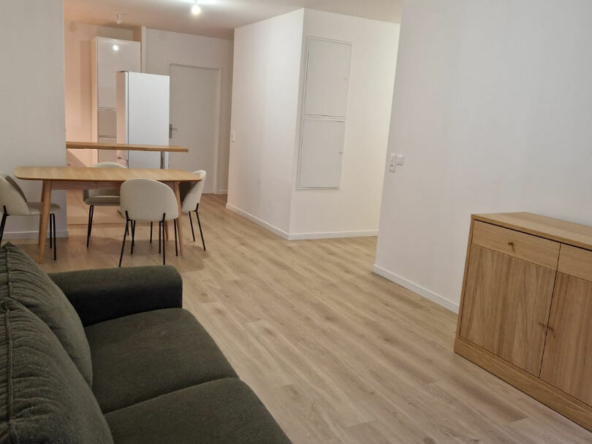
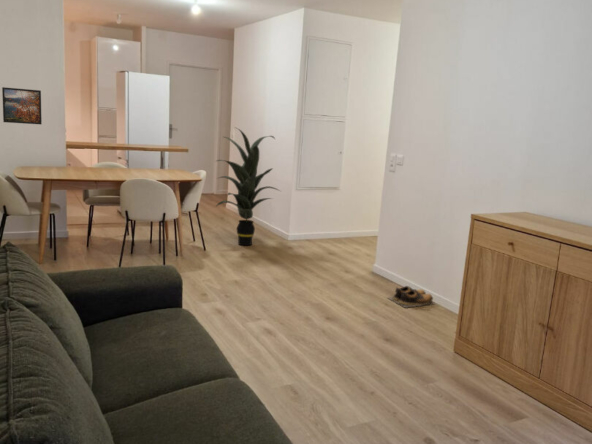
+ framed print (22, 106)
+ shoes (412, 294)
+ indoor plant (243, 186)
